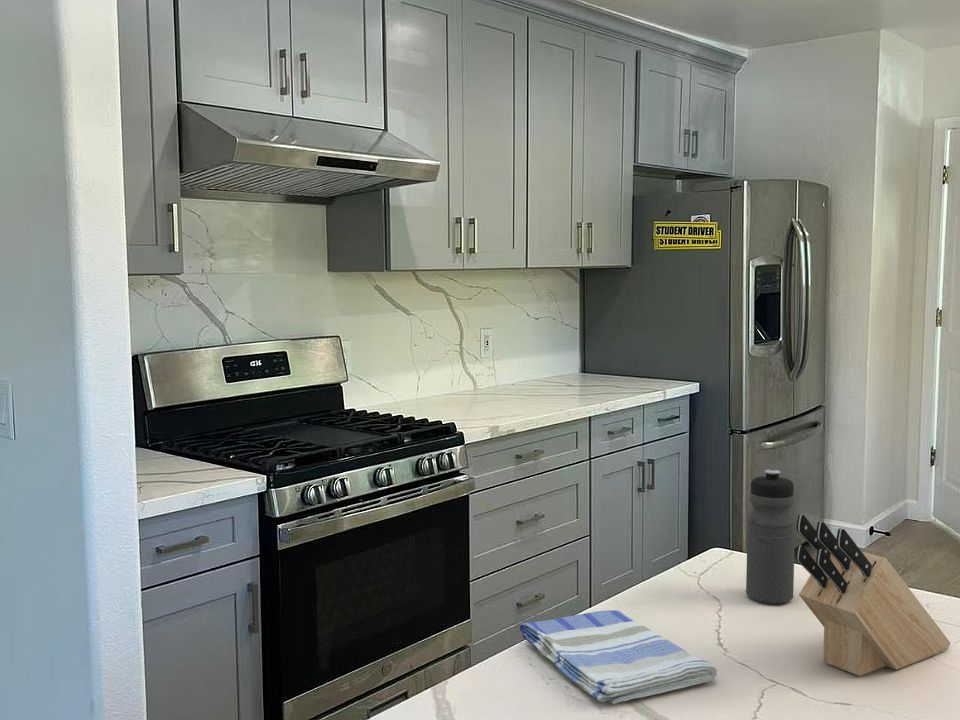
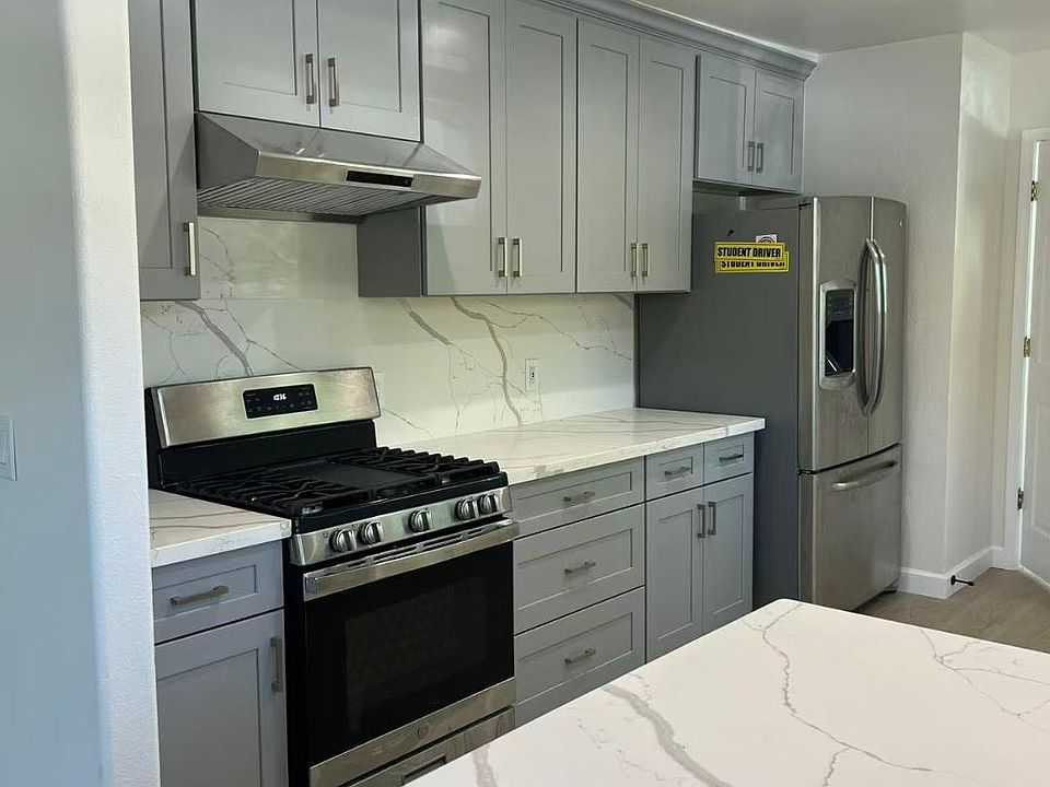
- water bottle (770, 533)
- dish towel (612, 649)
- knife block (869, 584)
